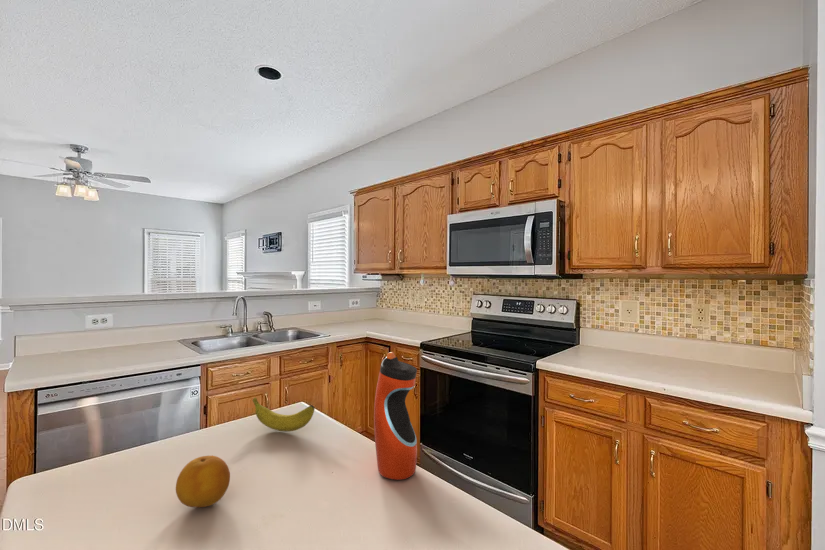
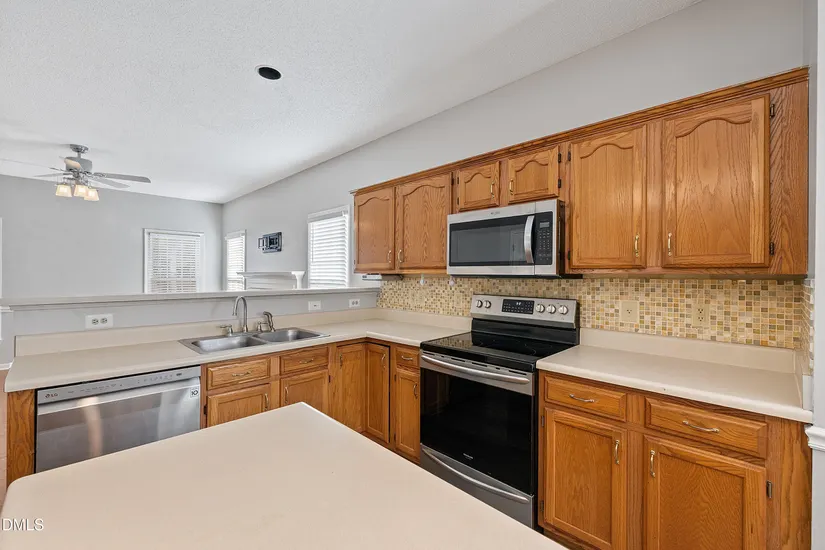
- fruit (203, 481)
- water bottle (395, 412)
- banana (282, 415)
